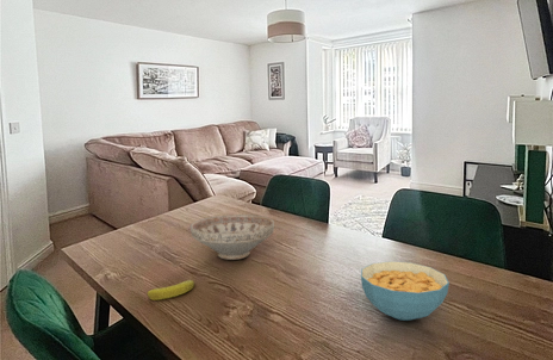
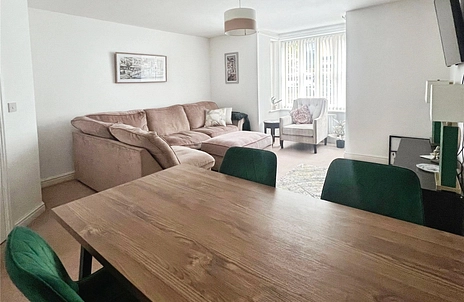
- cereal bowl (402, 294)
- decorative bowl (232, 238)
- banana (174, 287)
